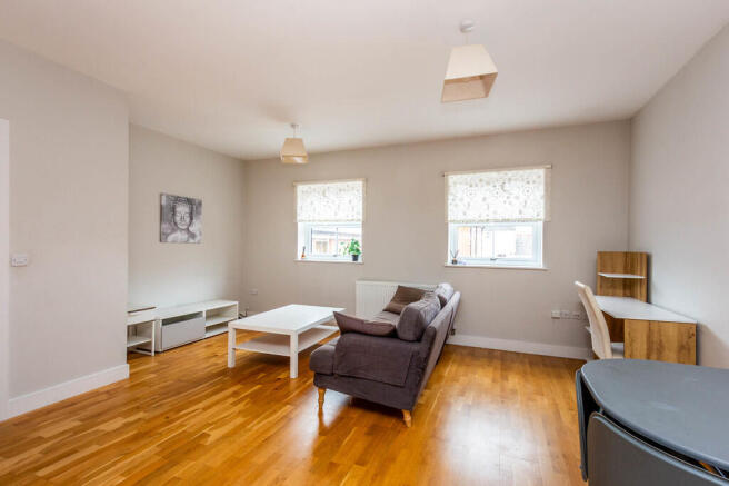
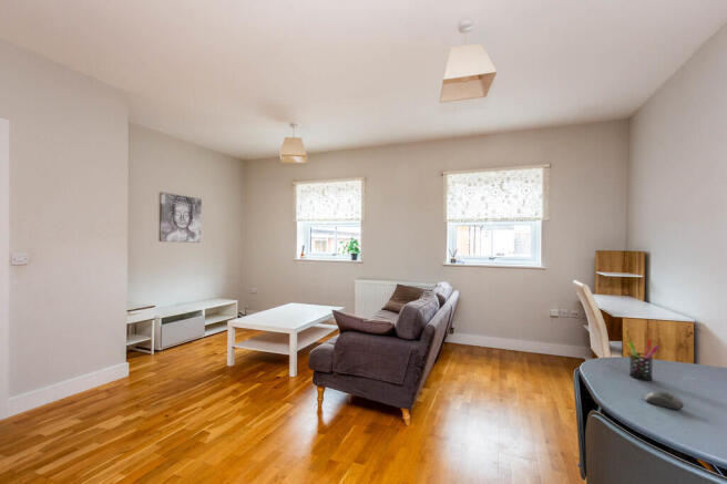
+ computer mouse (663, 399)
+ pen holder (639, 358)
